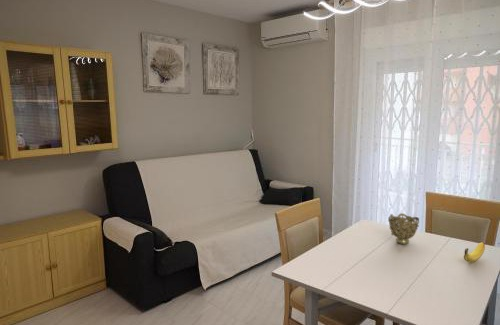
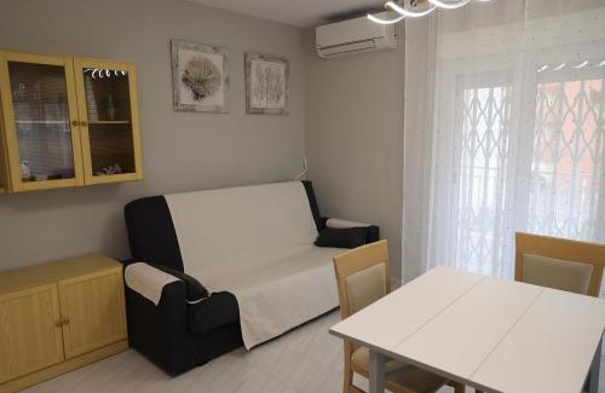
- banana (474, 252)
- decorative bowl (403, 230)
